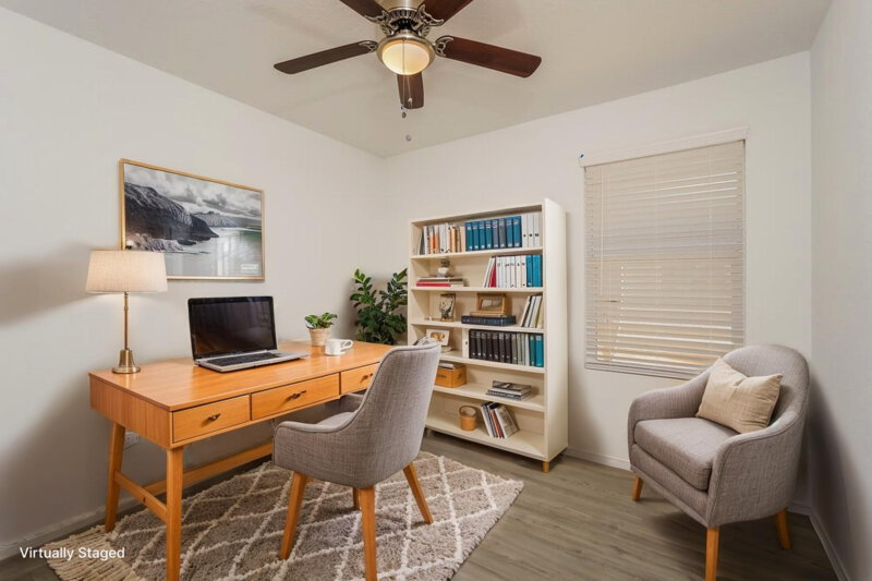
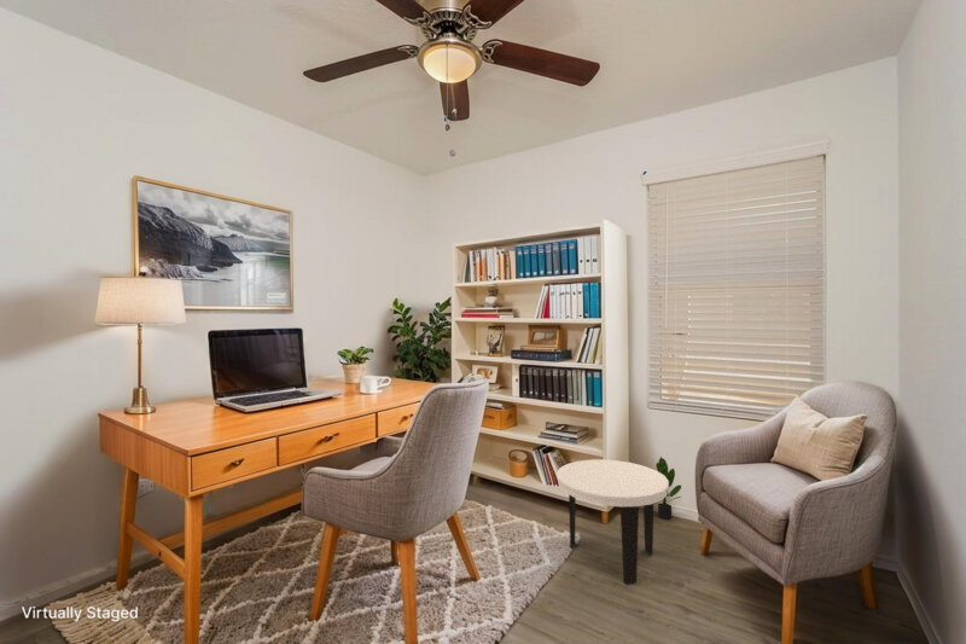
+ potted plant (667, 489)
+ side table (621, 516)
